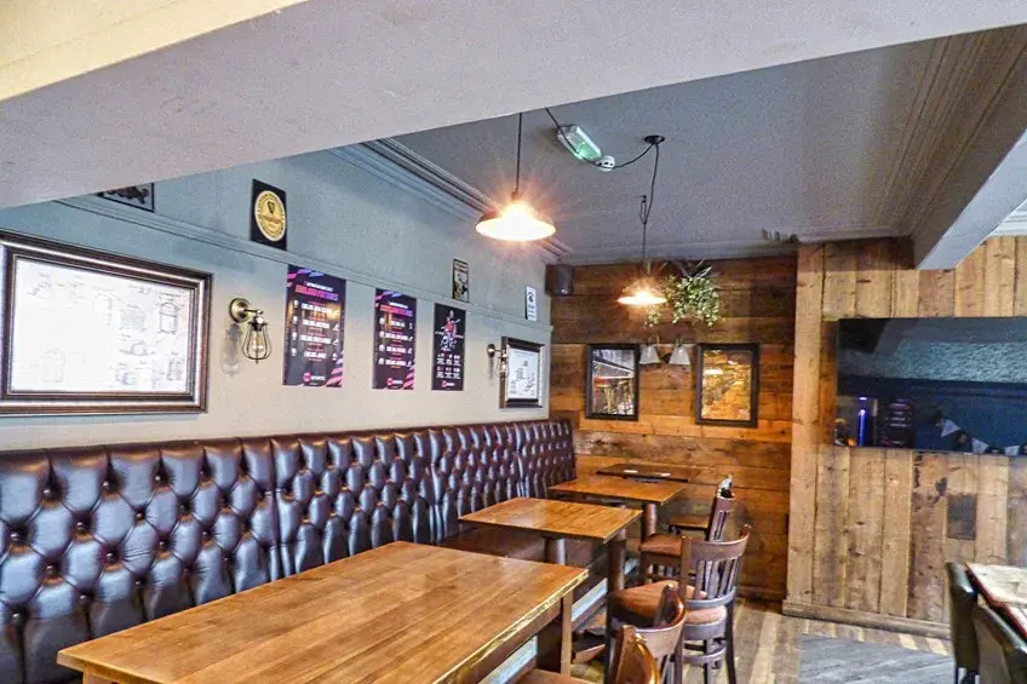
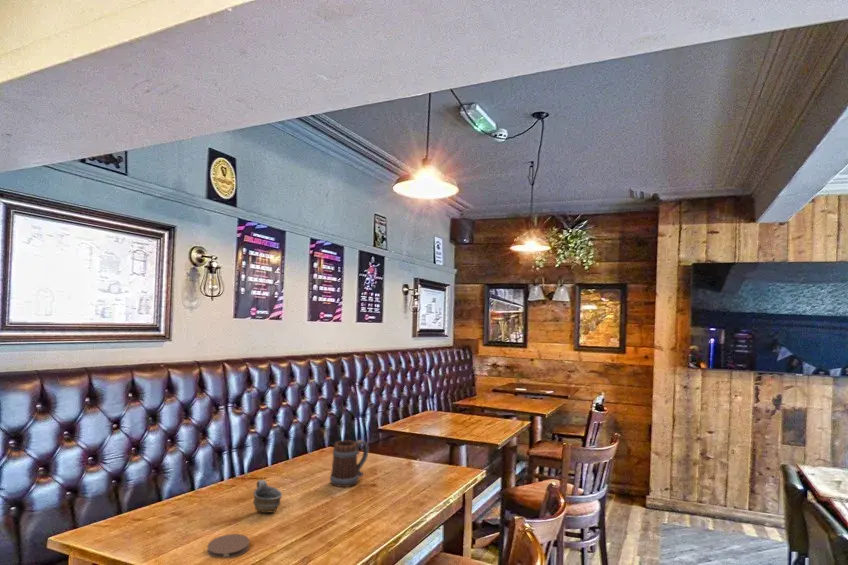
+ cup (268, 497)
+ beer mug (350, 461)
+ coaster (228, 546)
